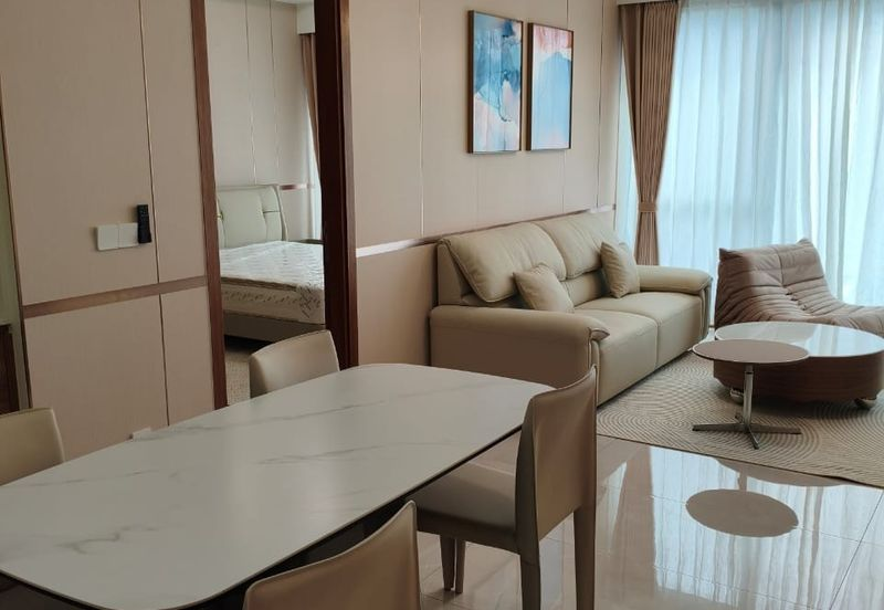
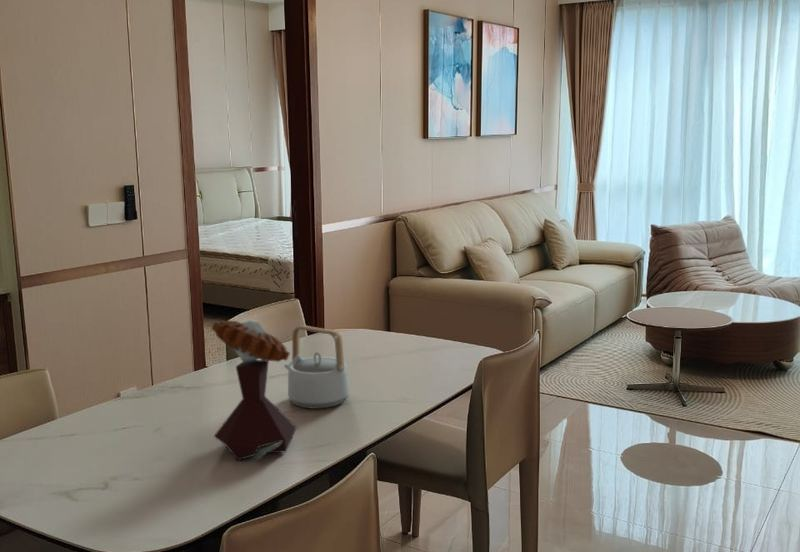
+ mushroom (253, 384)
+ teapot (313, 363)
